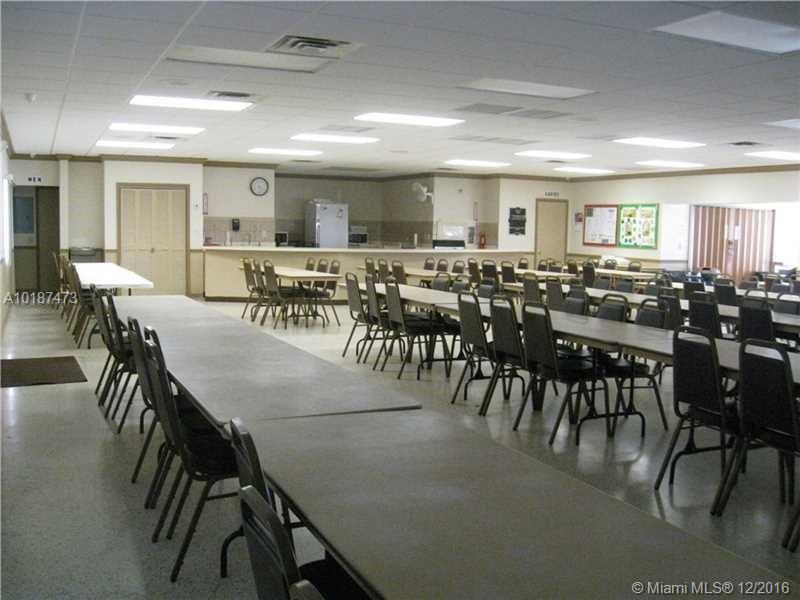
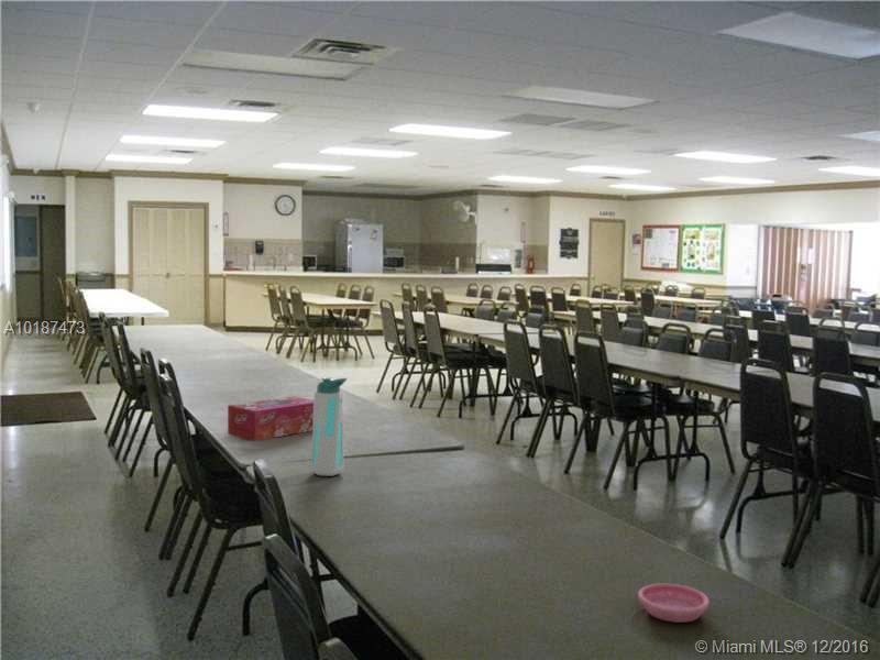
+ tissue box (275, 417)
+ saucer (672, 603)
+ water bottle (330, 425)
